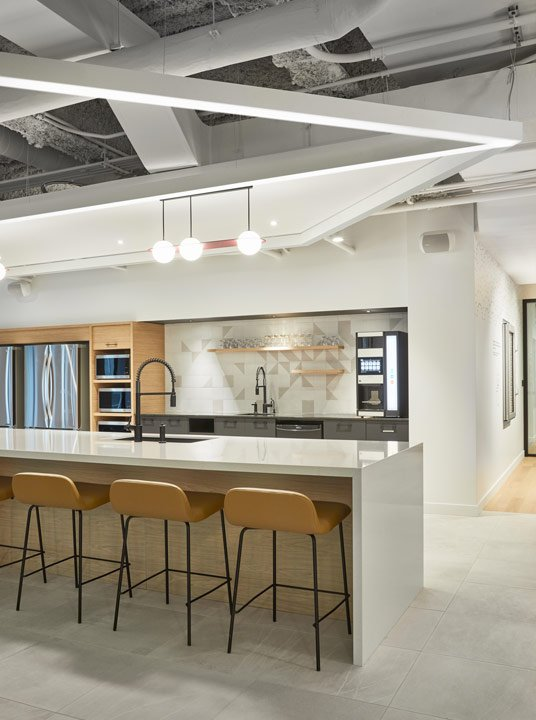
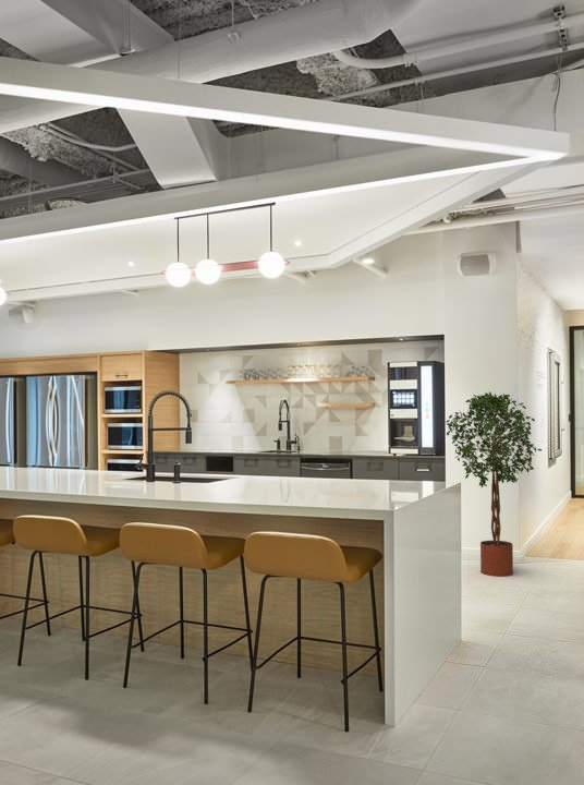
+ potted tree (492, 482)
